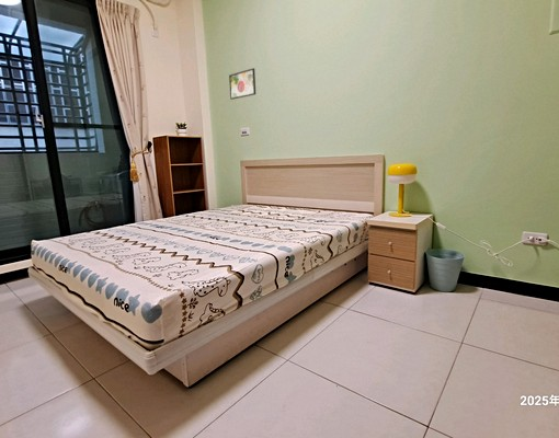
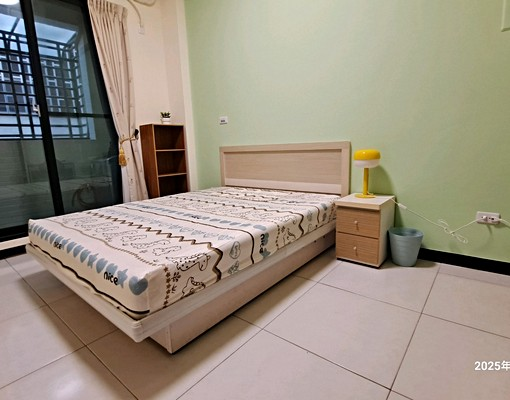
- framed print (241, 84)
